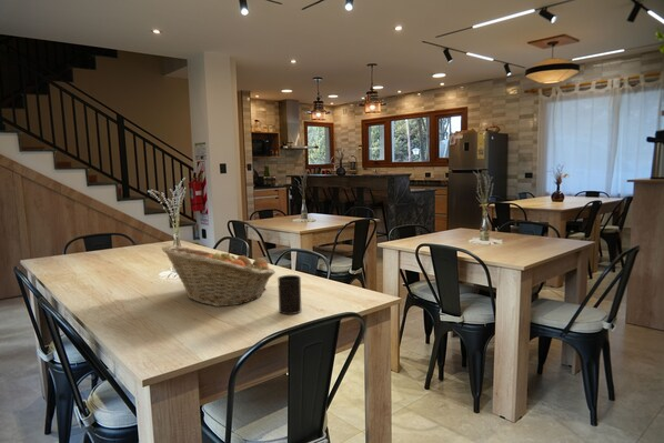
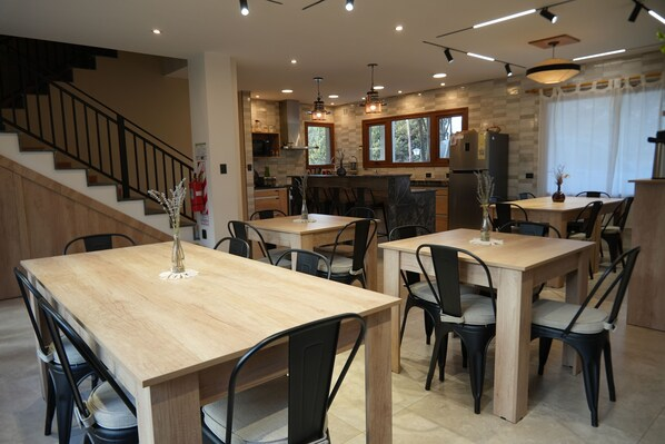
- cup (290, 294)
- fruit basket (219, 269)
